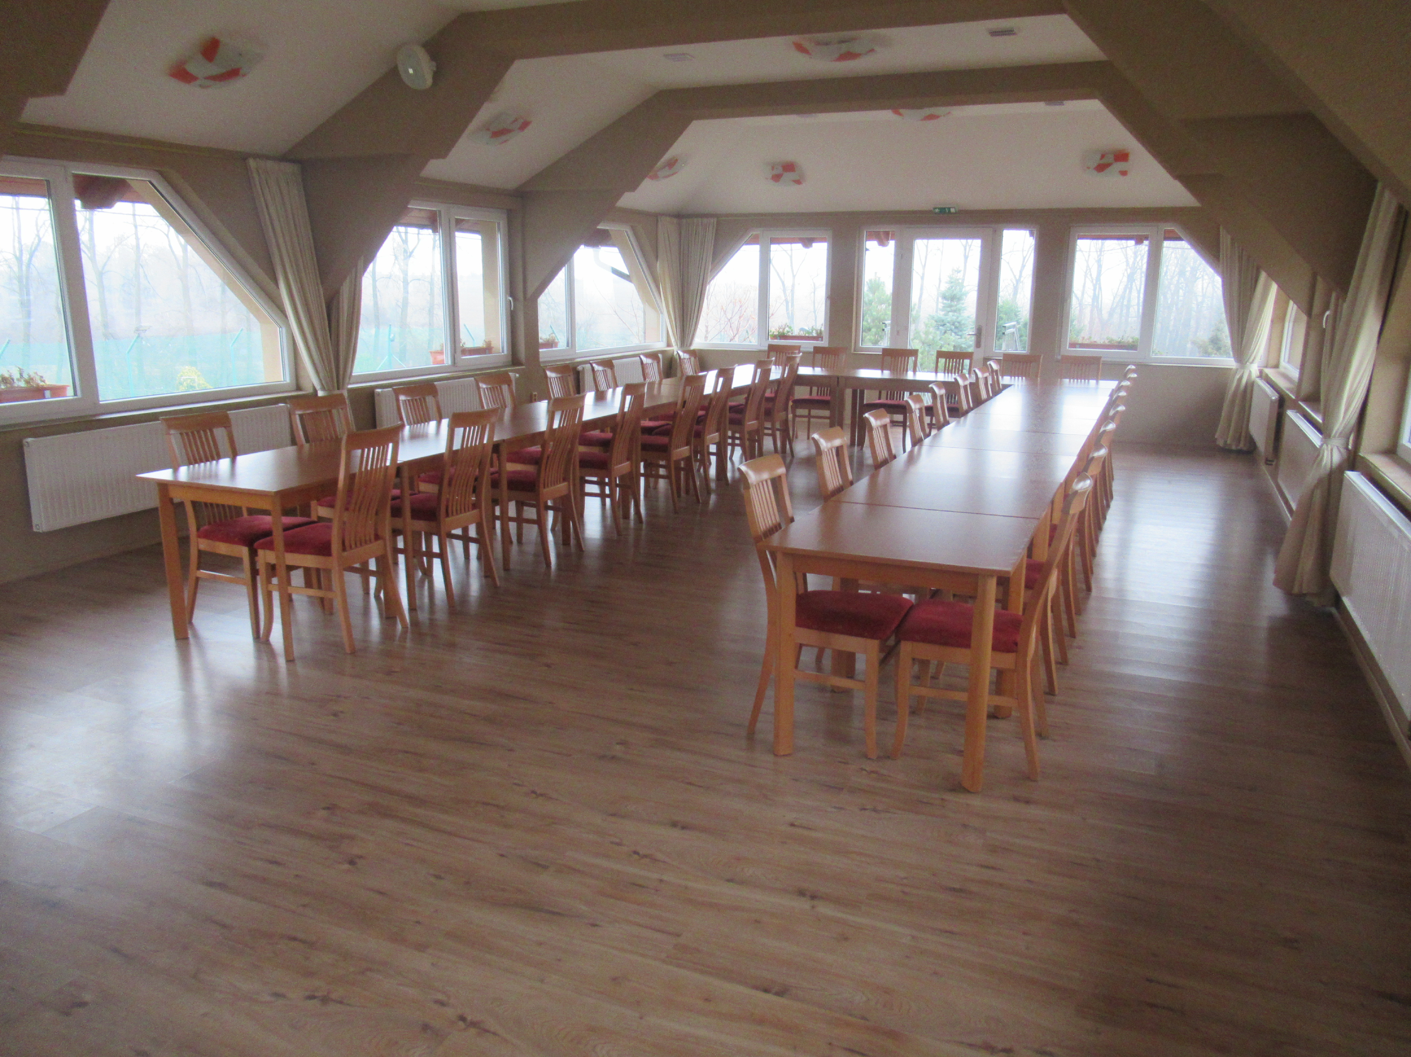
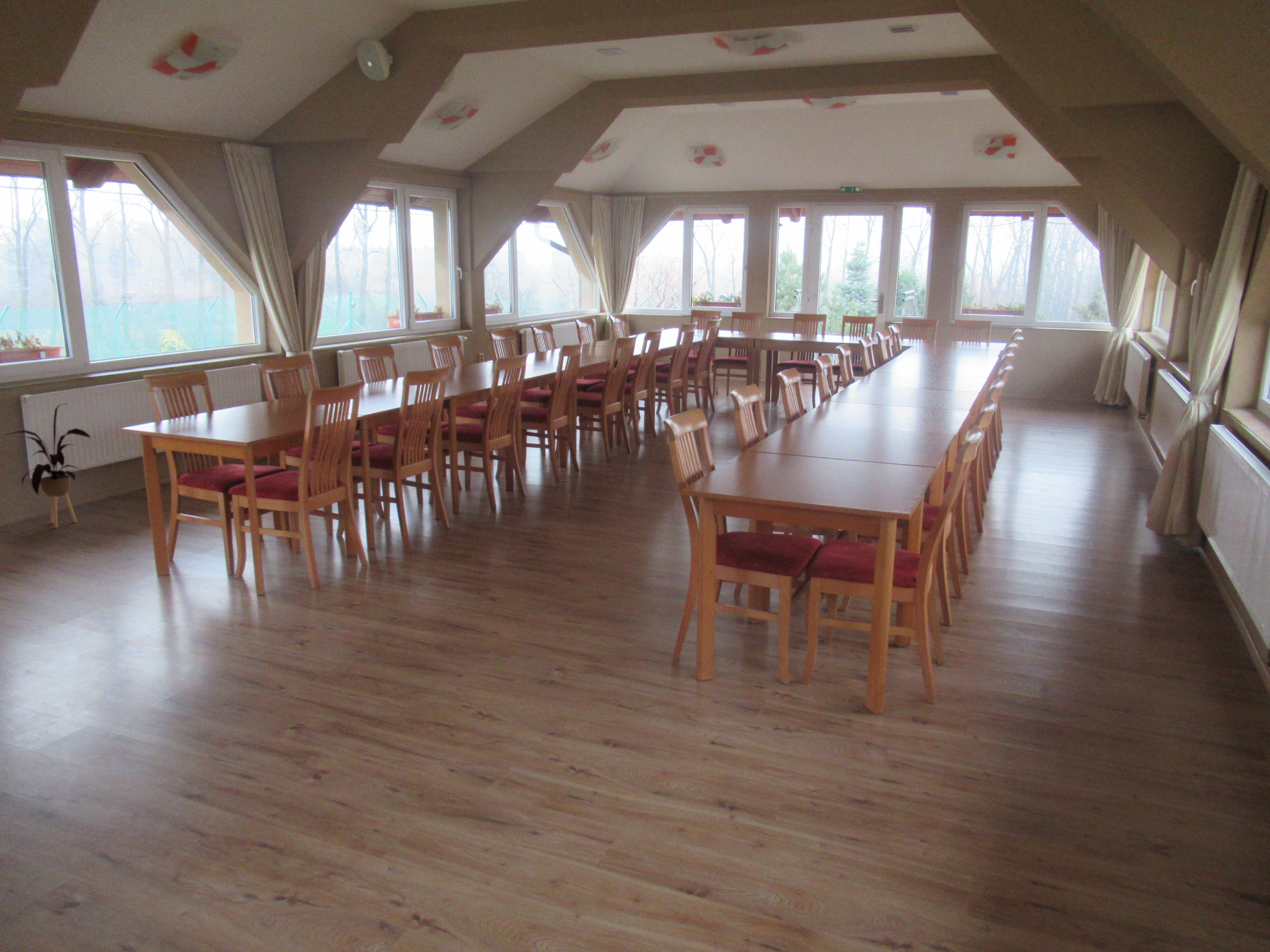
+ house plant (50, 466)
